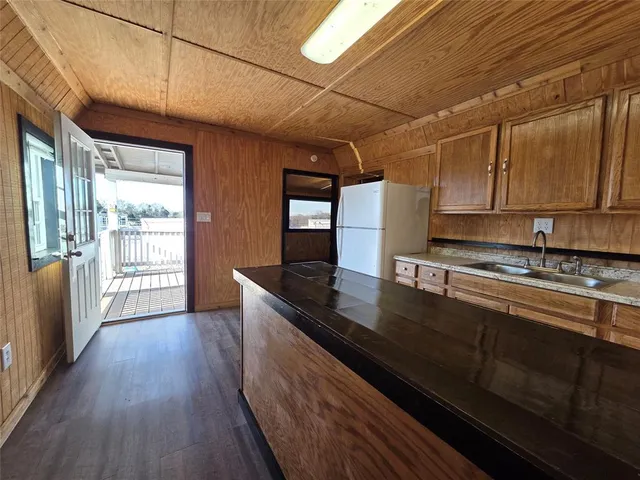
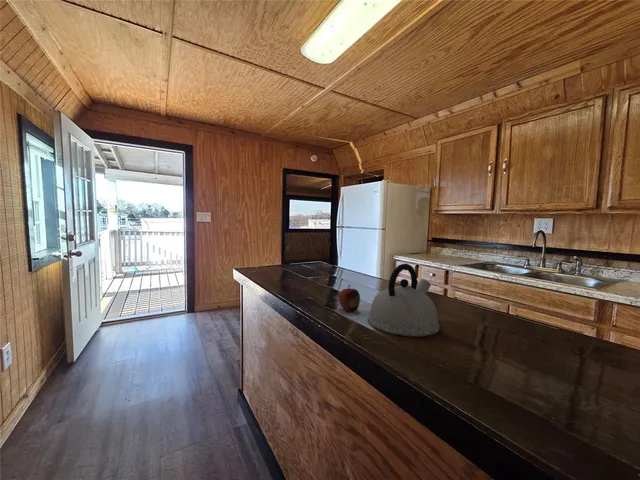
+ fruit (348, 297)
+ kettle (405, 292)
